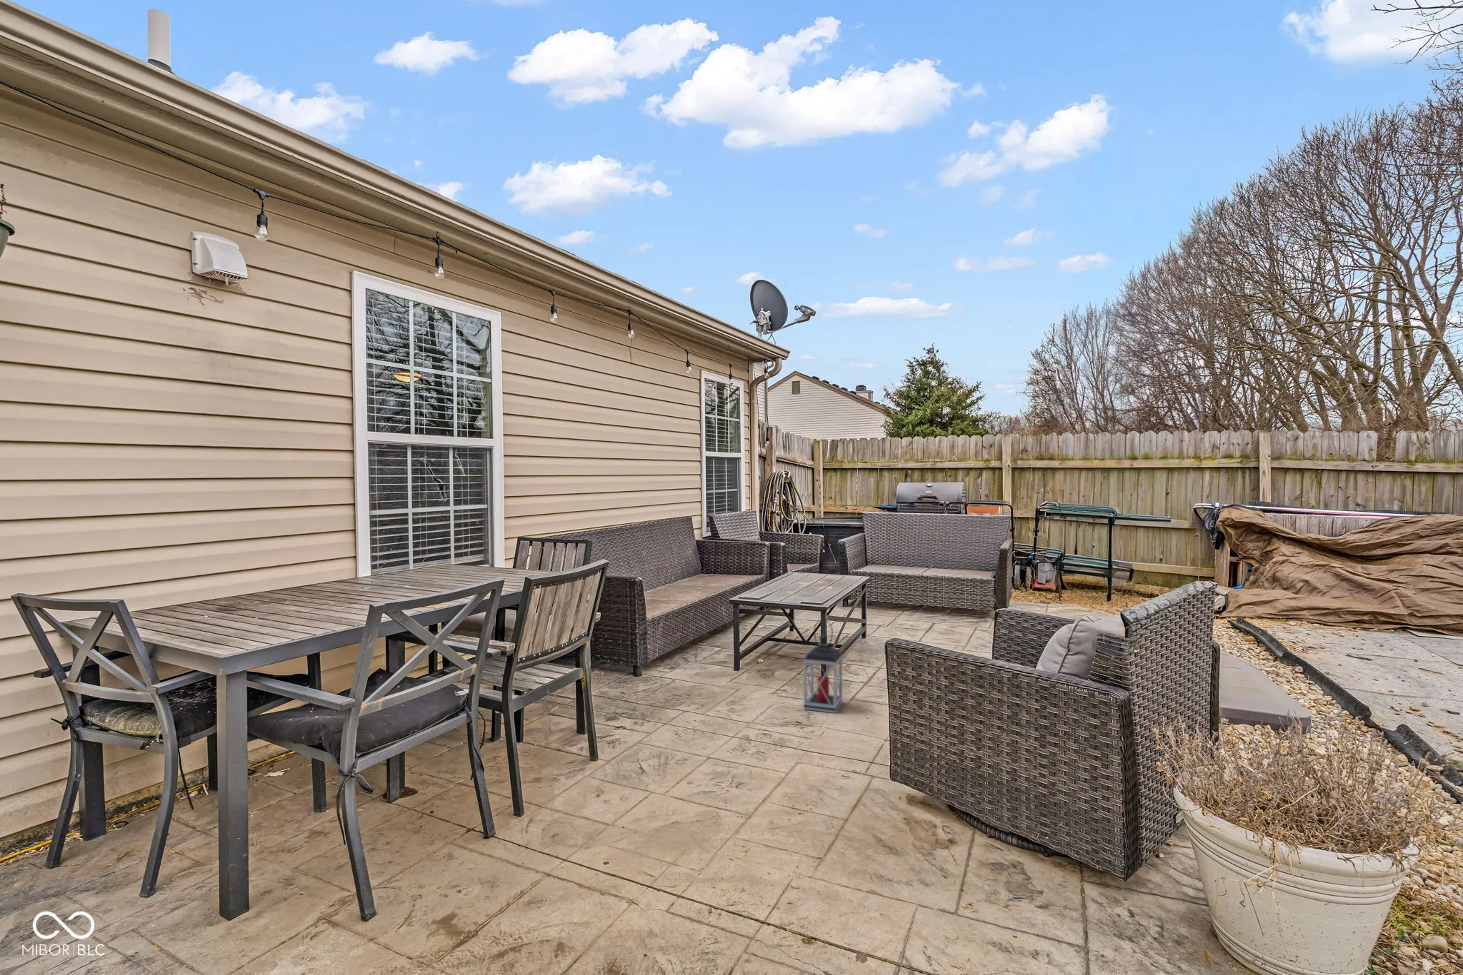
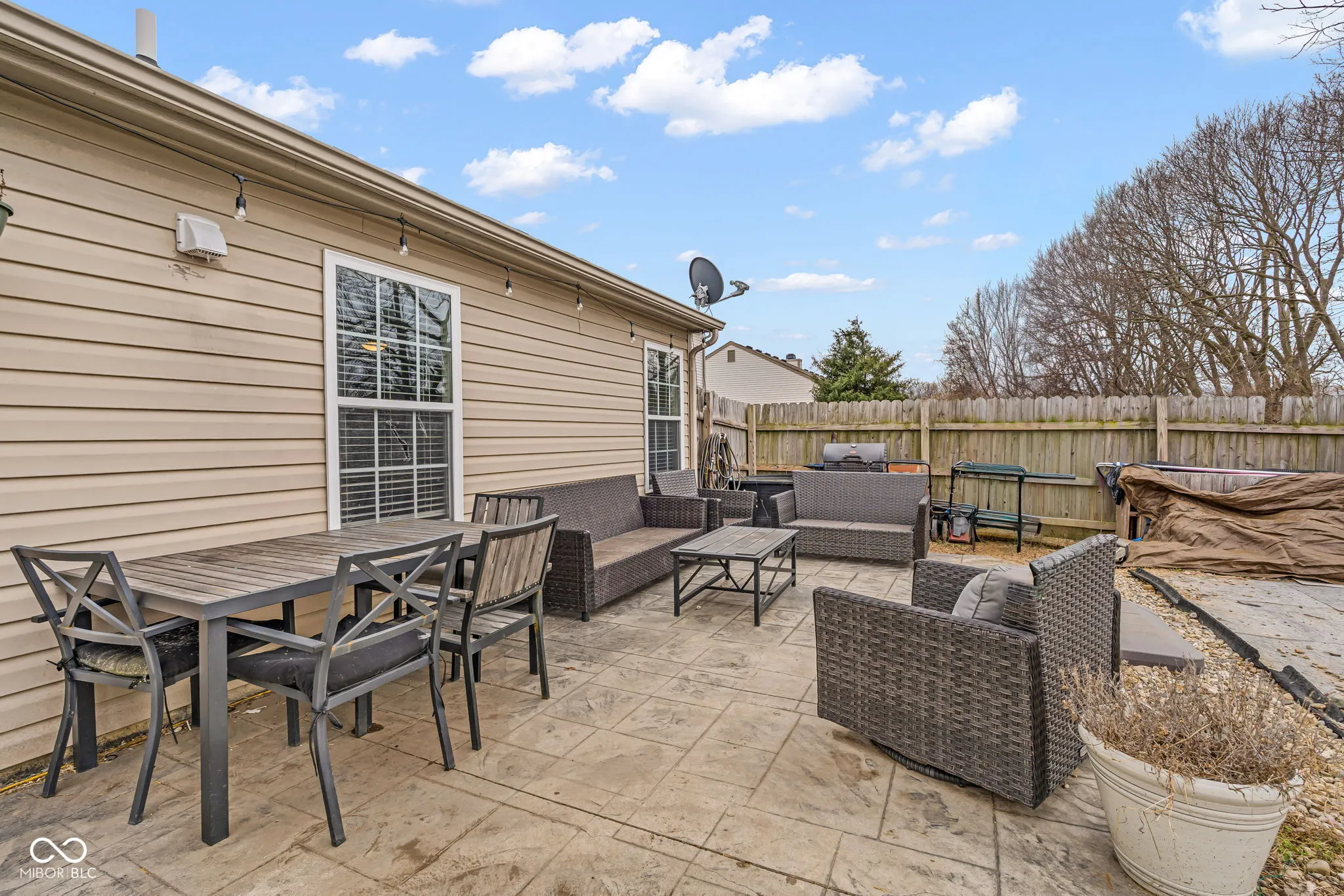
- lantern (823, 663)
